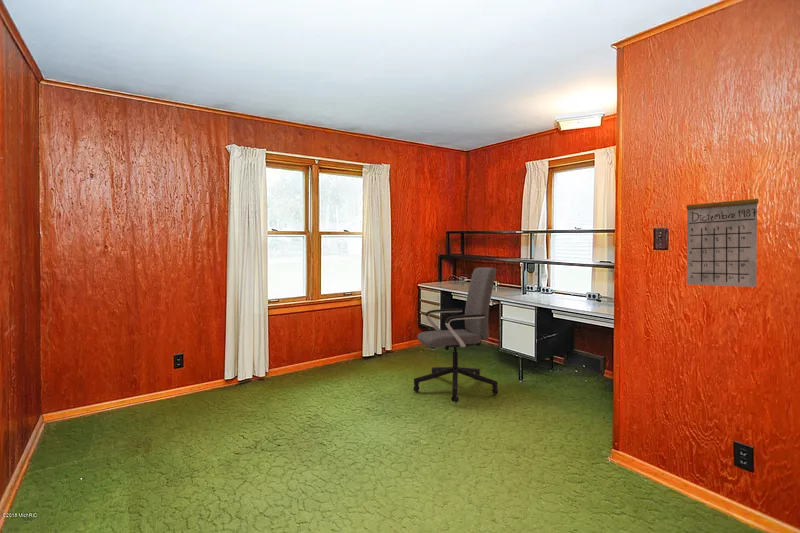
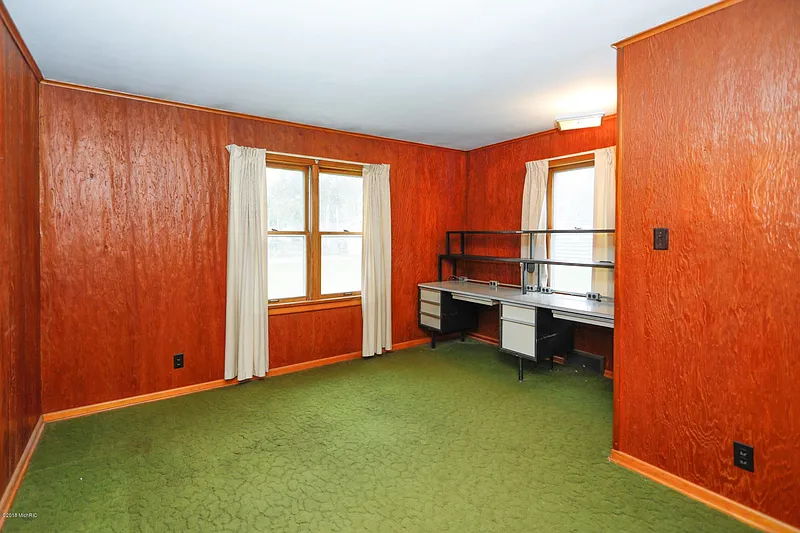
- office chair (452, 329)
- calendar (720, 233)
